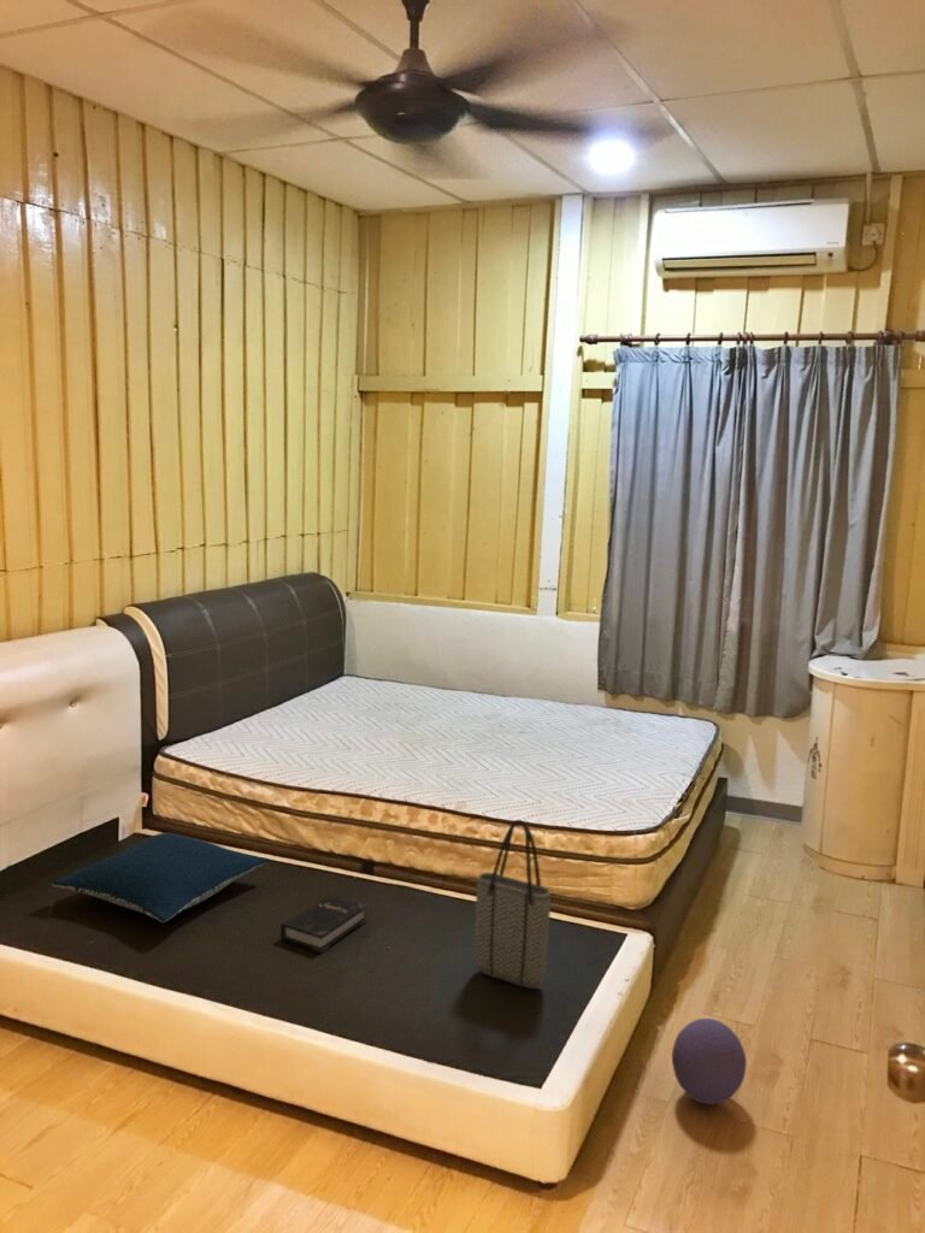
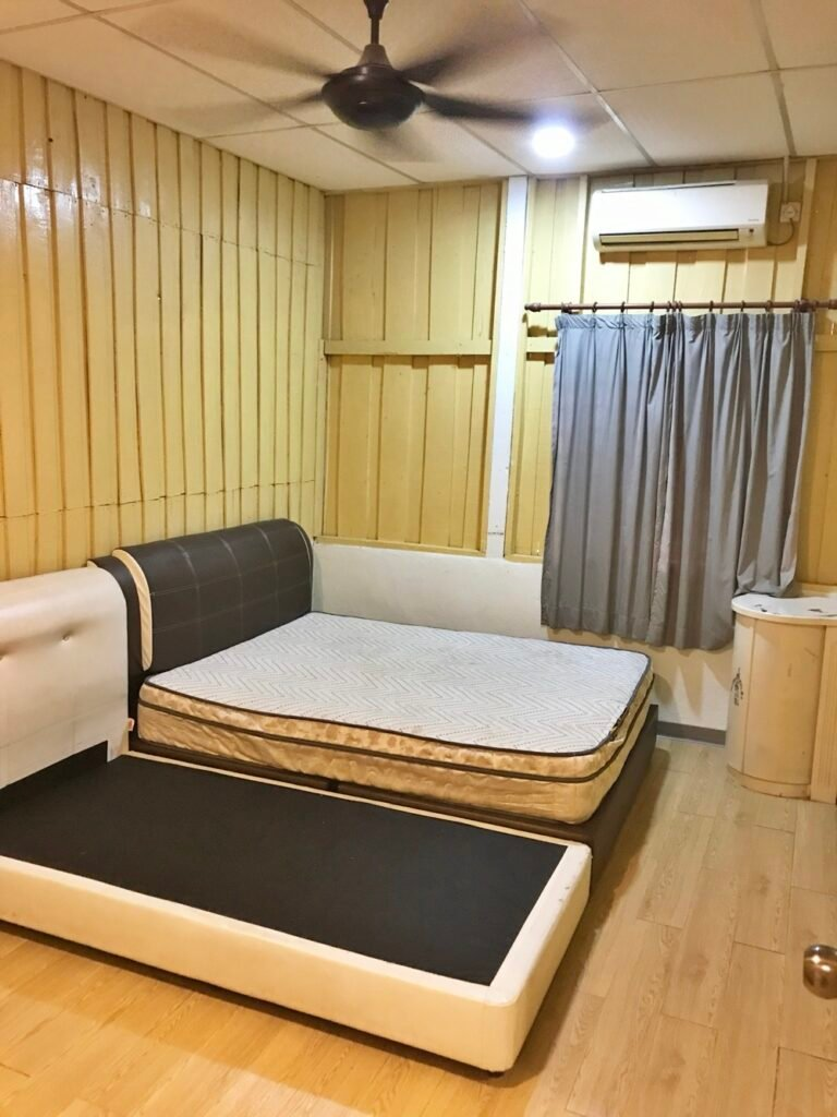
- hardback book (324, 921)
- tote bag (512, 901)
- ball (708, 1061)
- pillow (164, 872)
